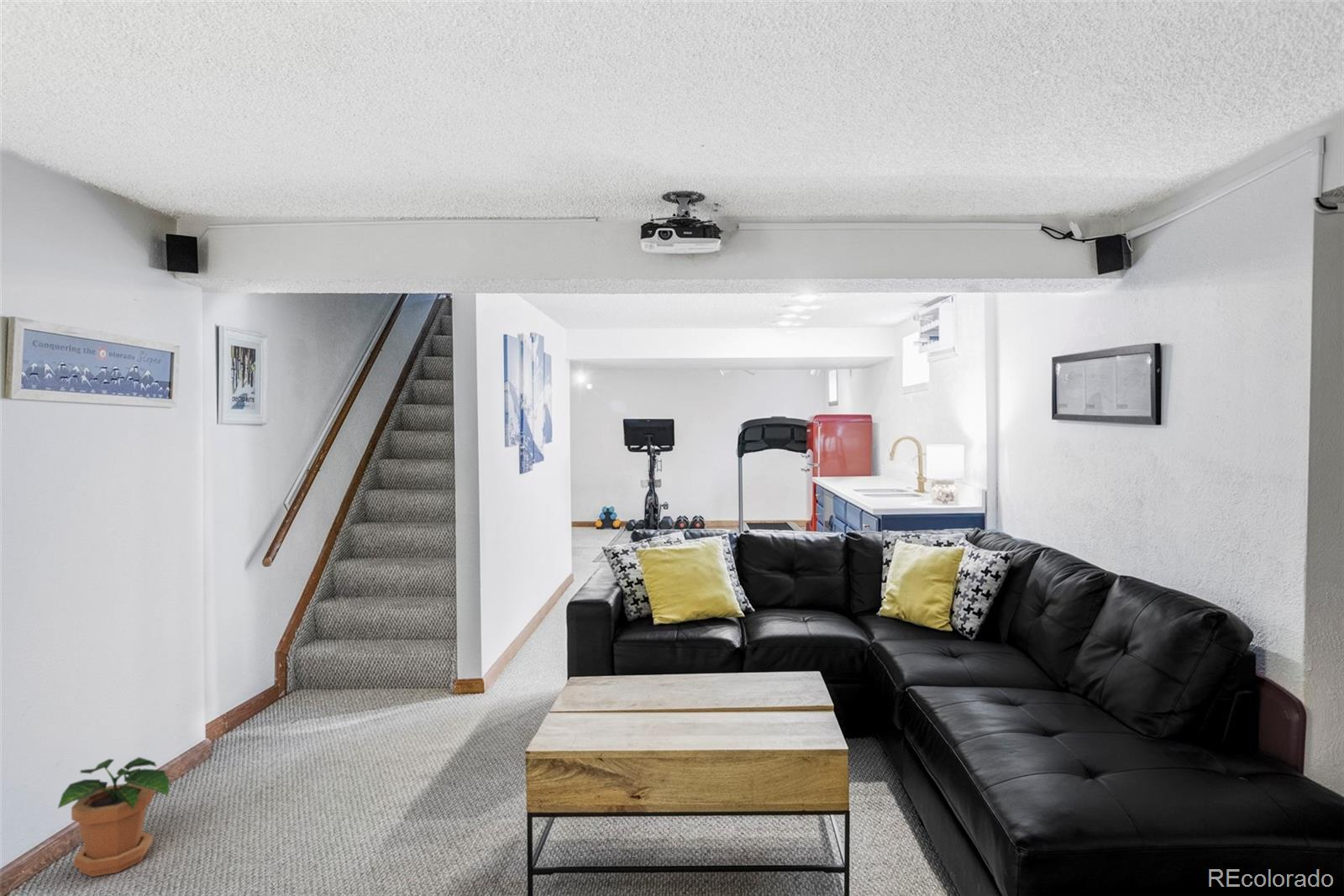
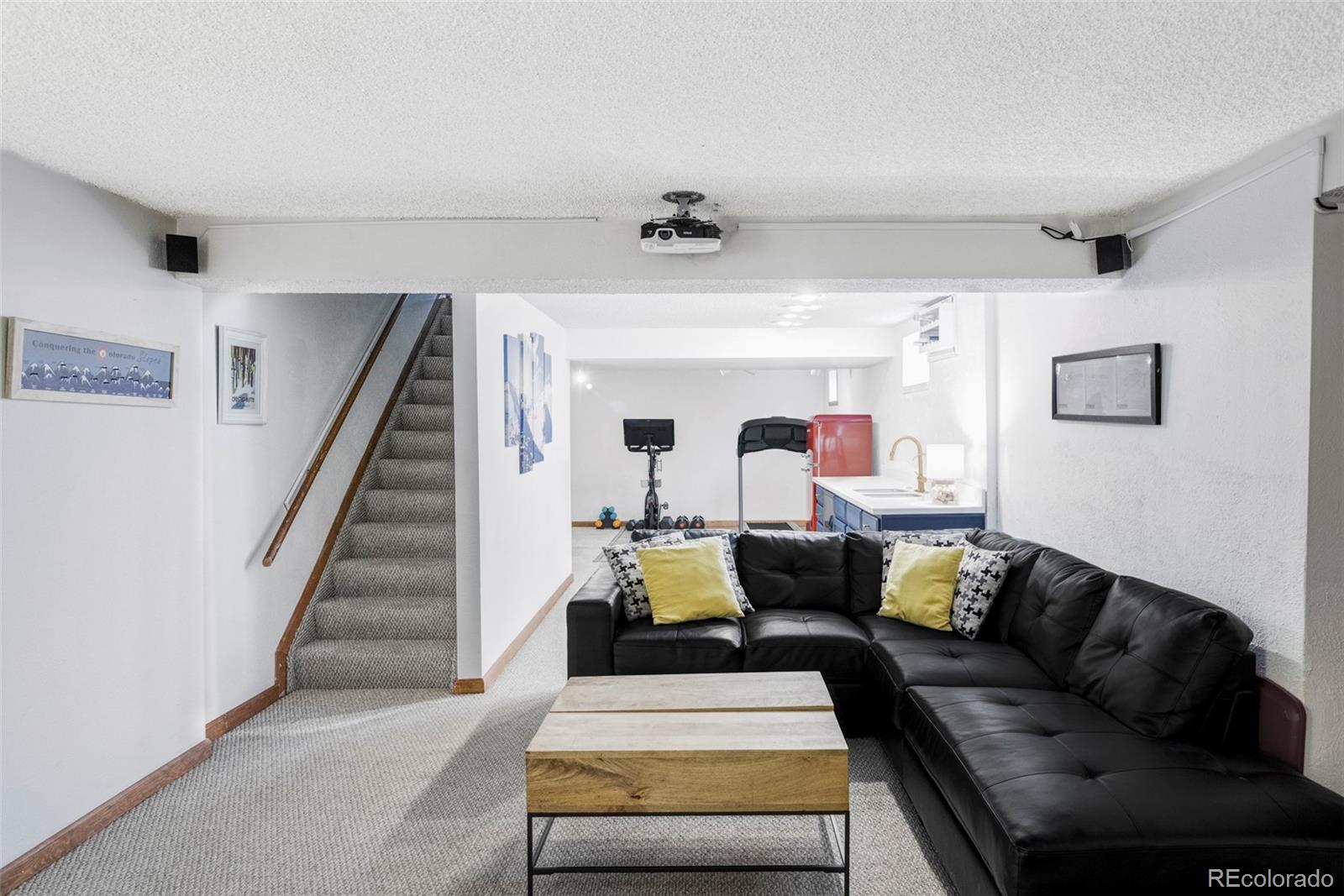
- potted plant (117, 816)
